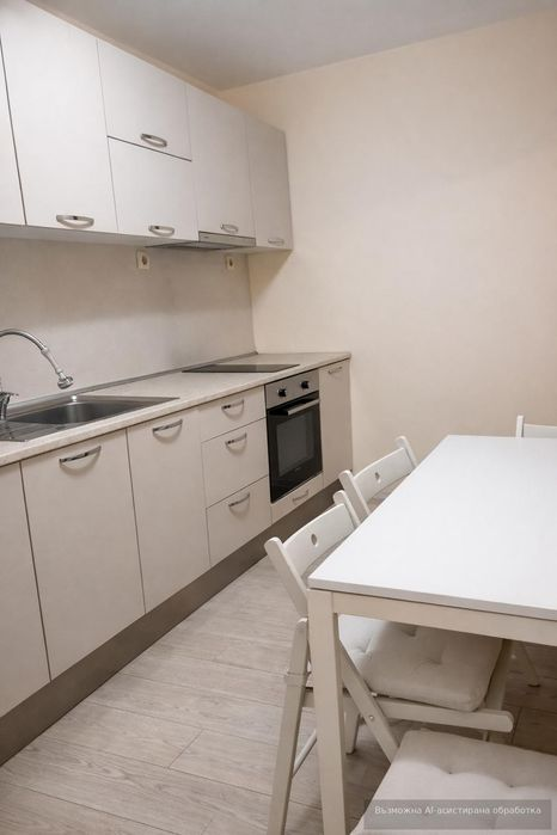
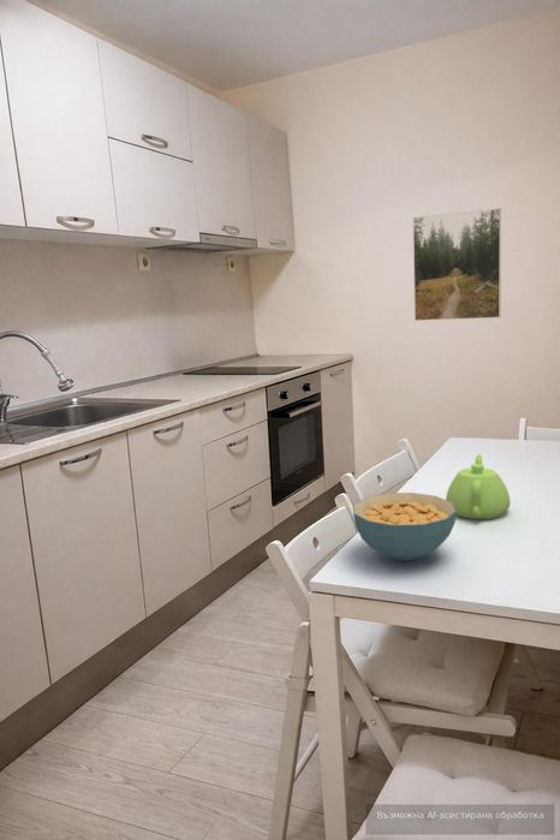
+ teapot (477, 487)
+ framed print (455, 267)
+ cereal bowl (404, 531)
